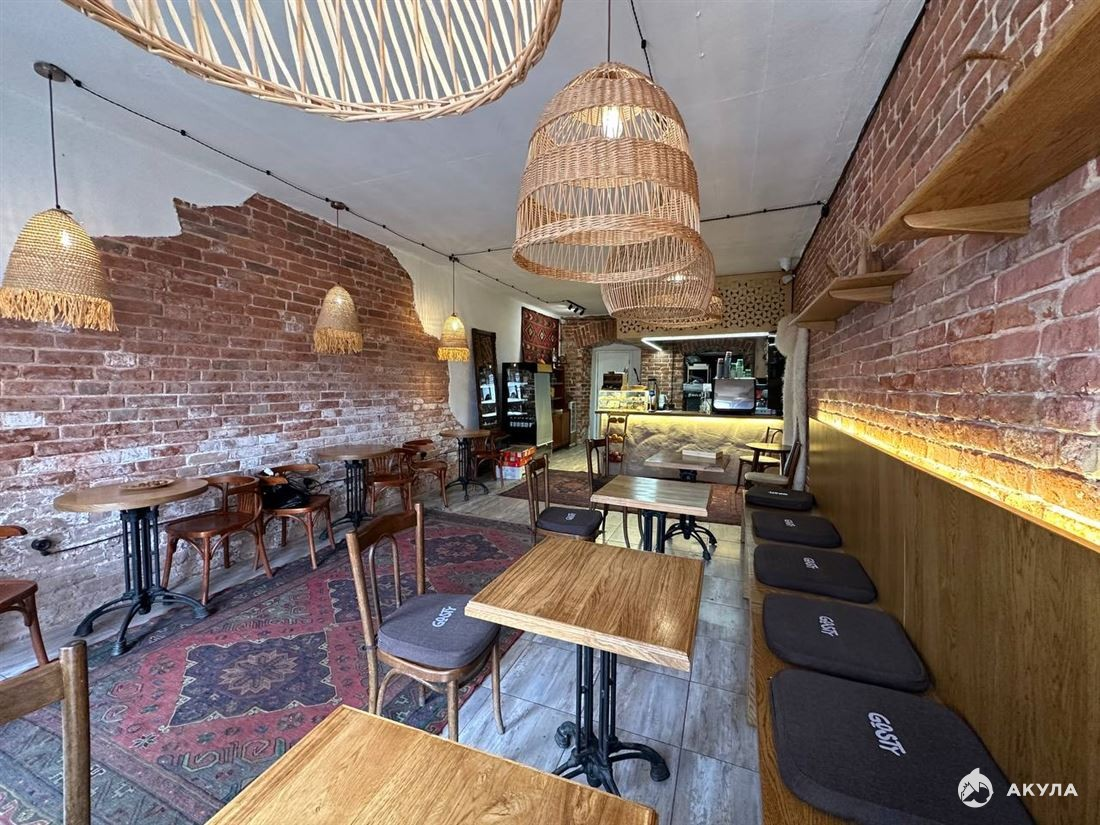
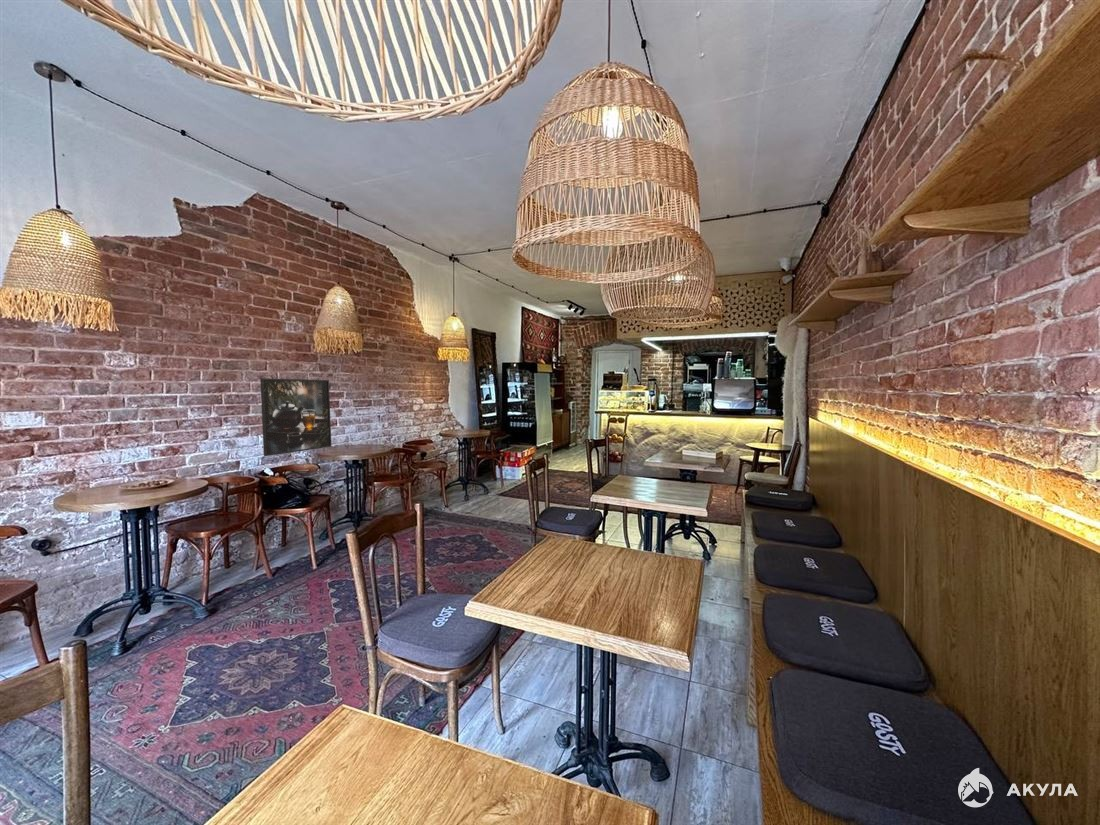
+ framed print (298, 415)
